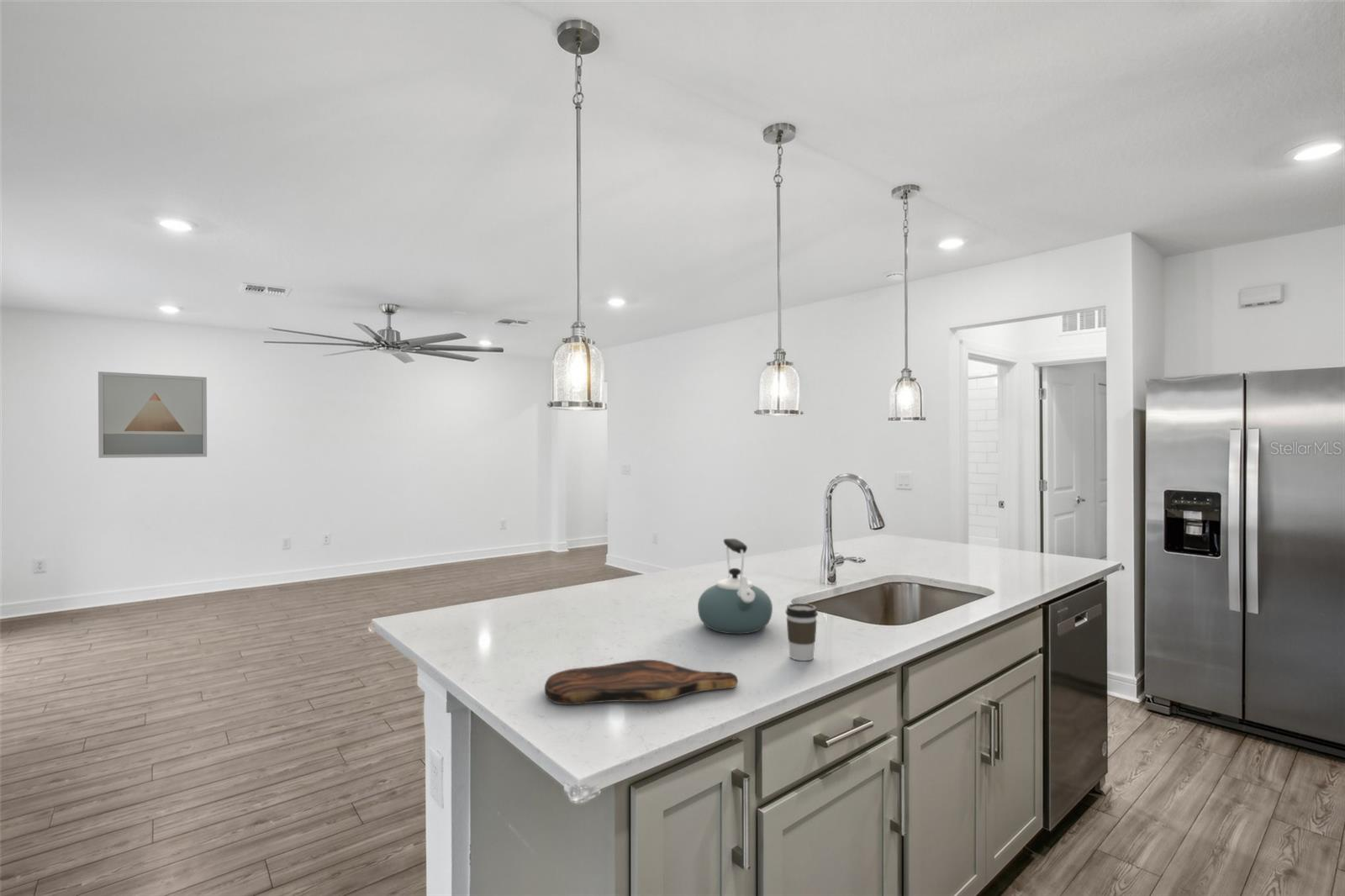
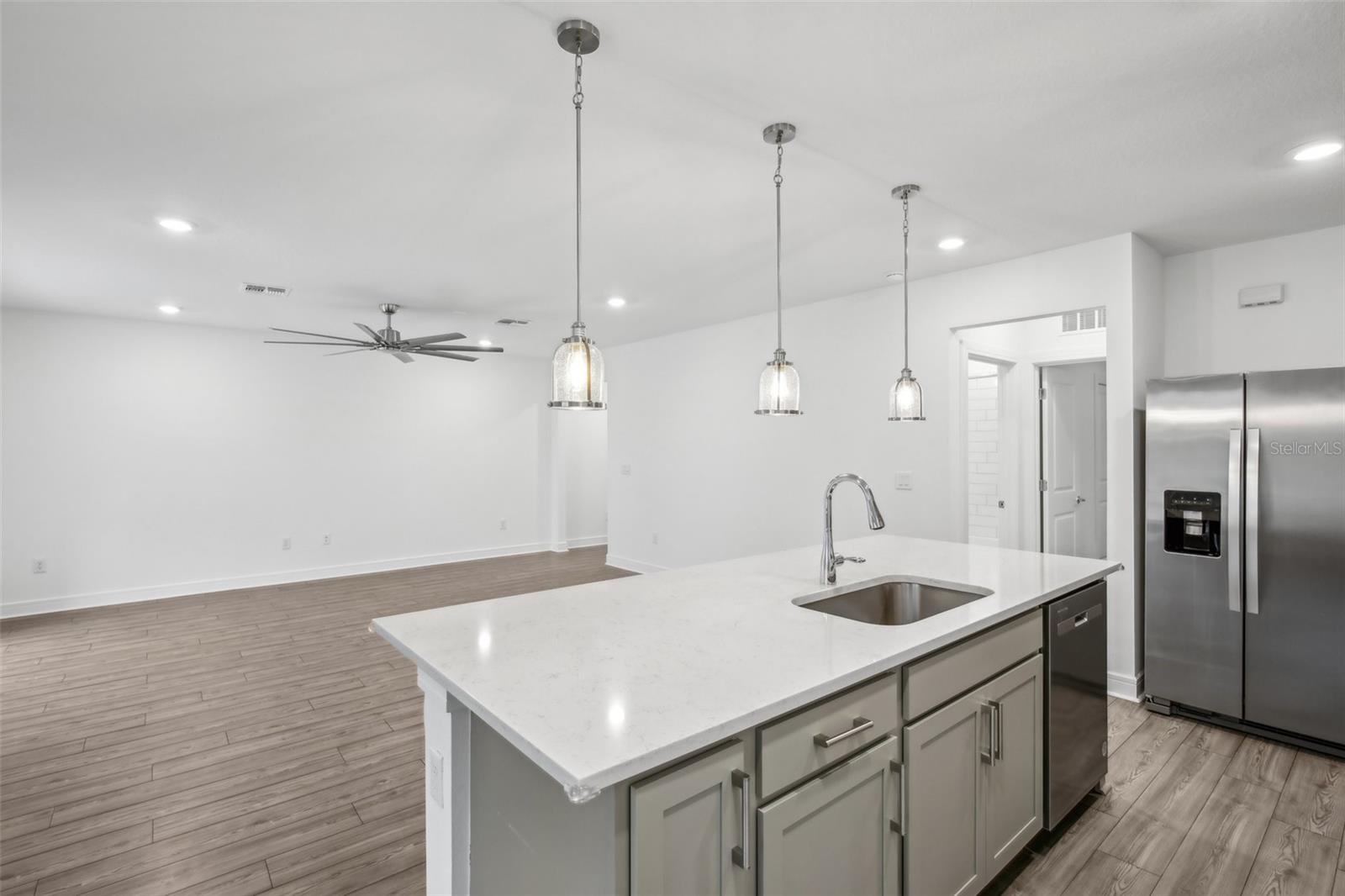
- cutting board (641, 680)
- kettle (736, 584)
- wall art (155, 415)
- coffee cup (801, 631)
